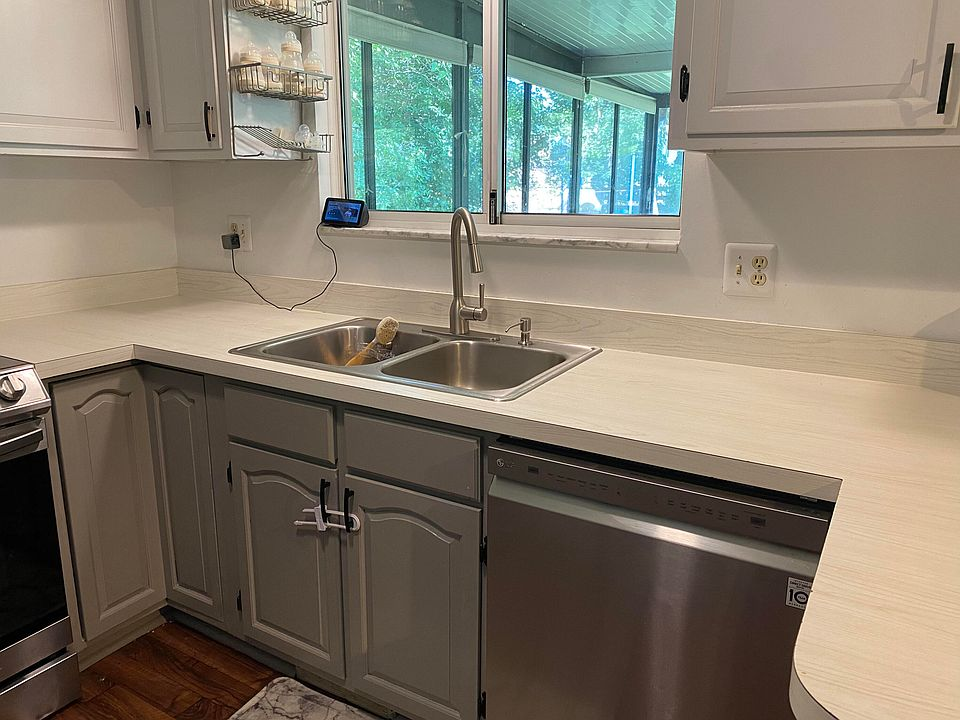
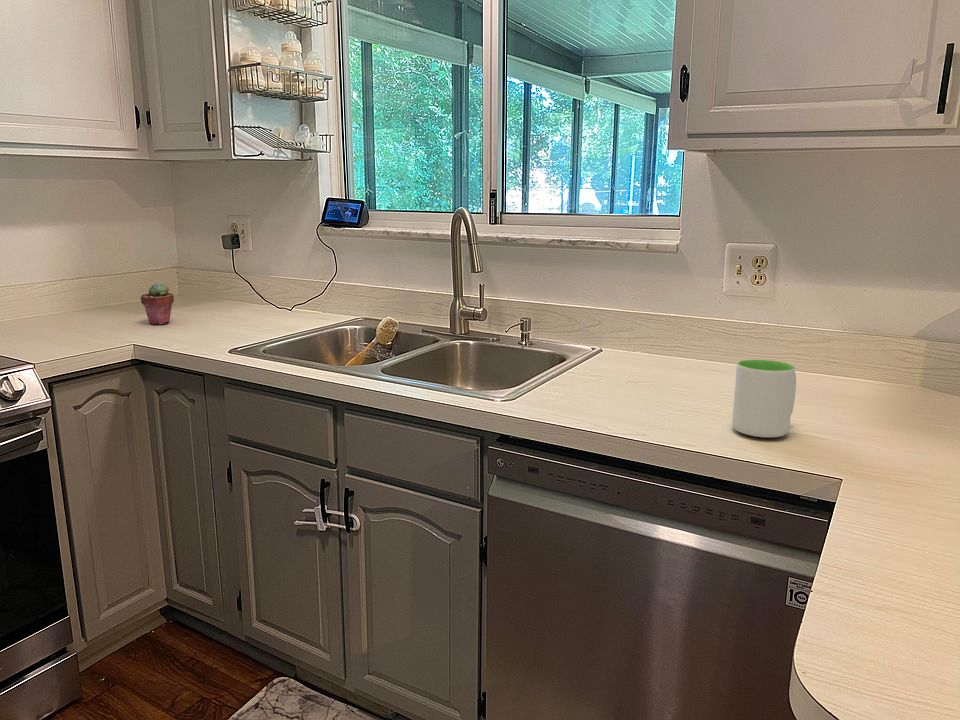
+ potted succulent (157, 302)
+ mug (764, 397)
